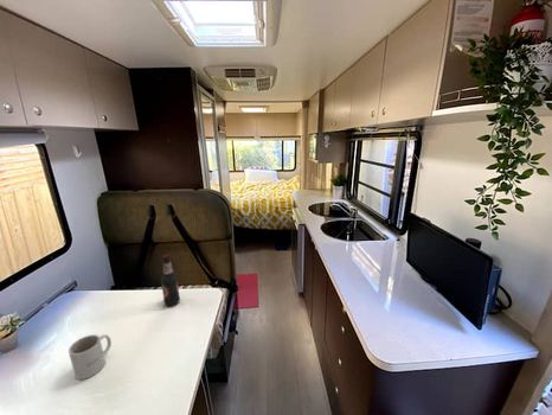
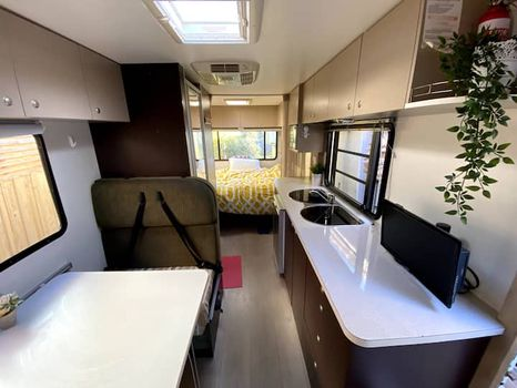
- bottle (168, 280)
- mug (94, 352)
